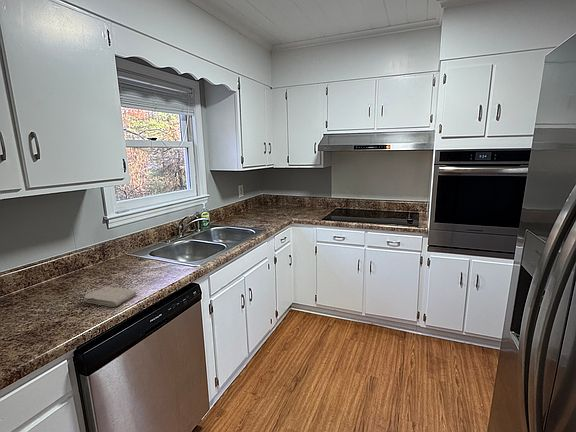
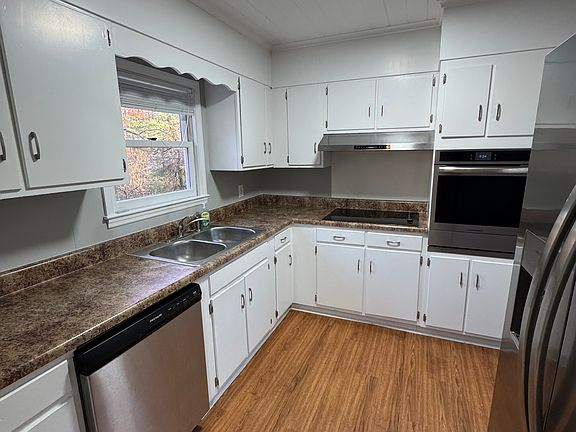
- washcloth (110, 295)
